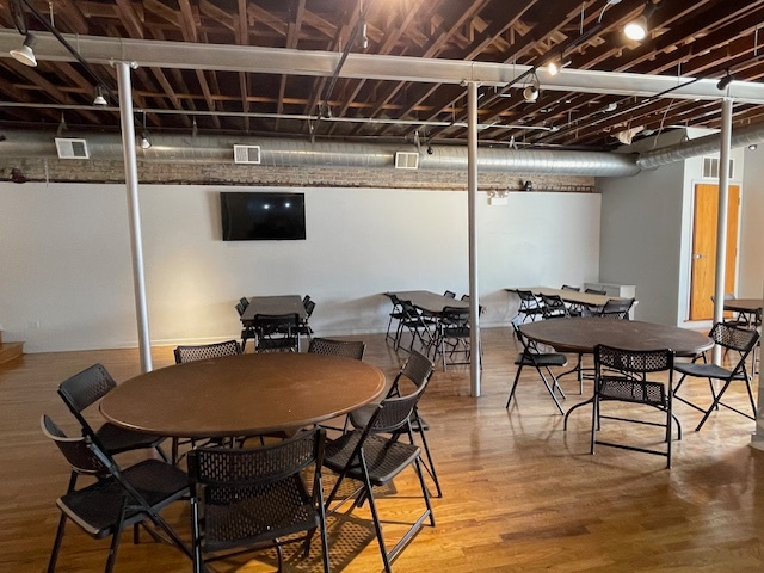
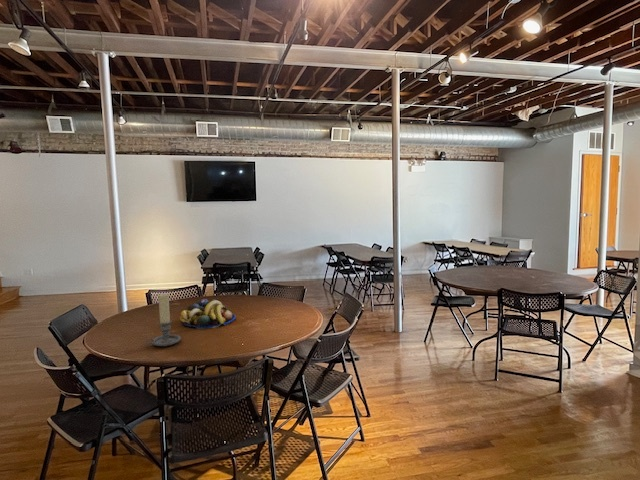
+ candle holder (161, 319)
+ fruit bowl (209, 310)
